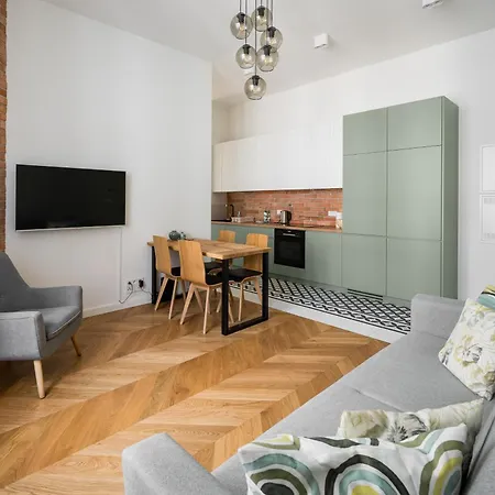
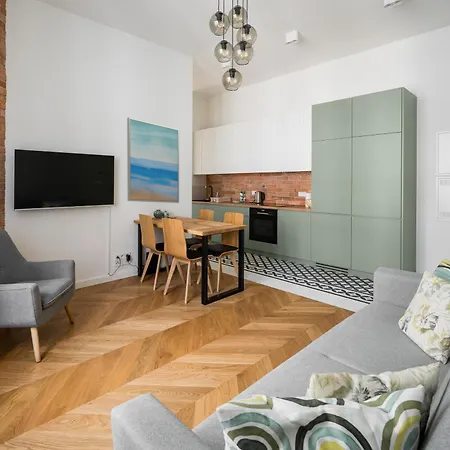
+ wall art (154, 163)
